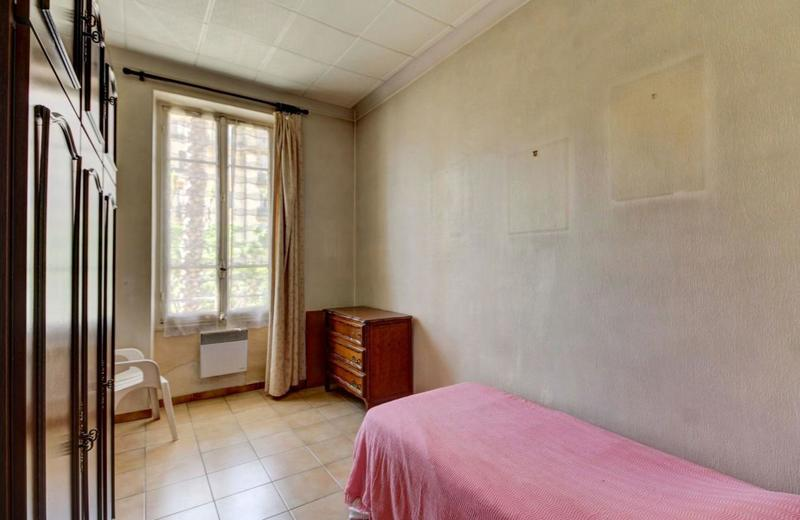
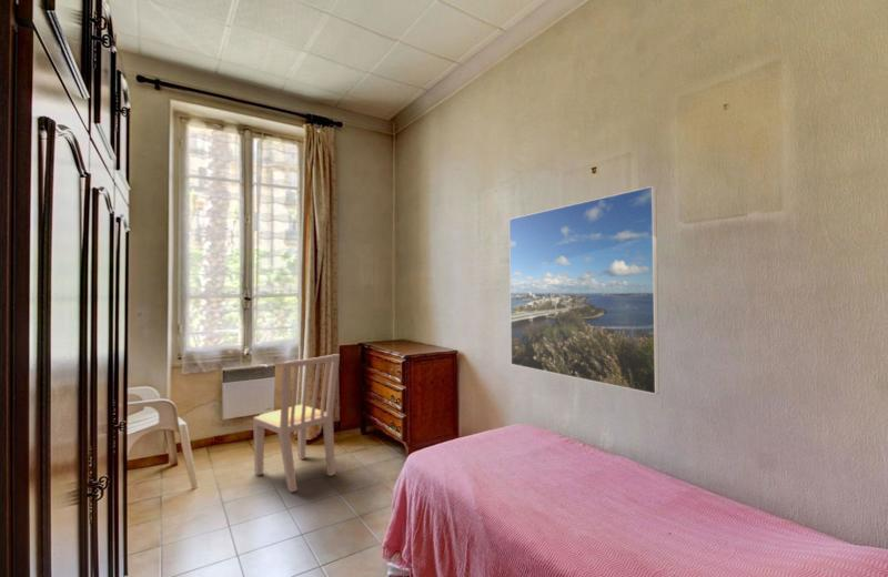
+ dining chair (296, 414)
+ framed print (571, 291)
